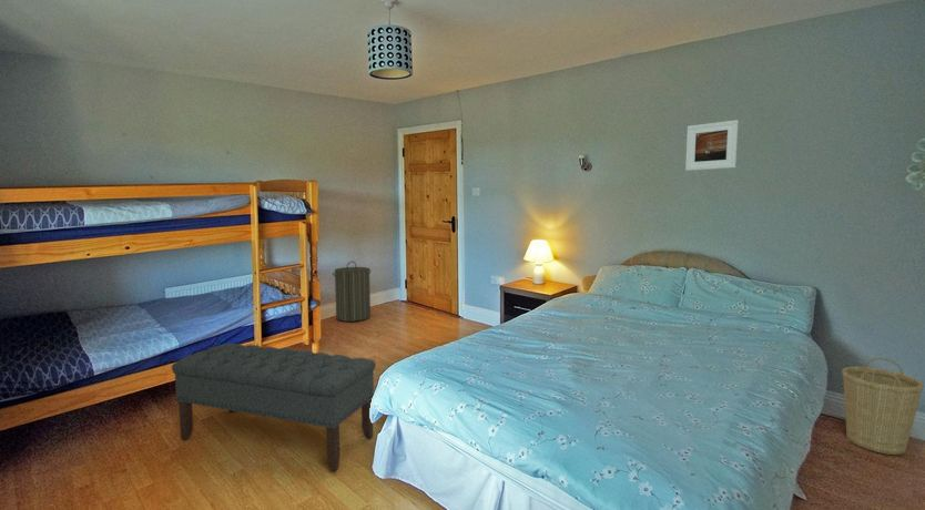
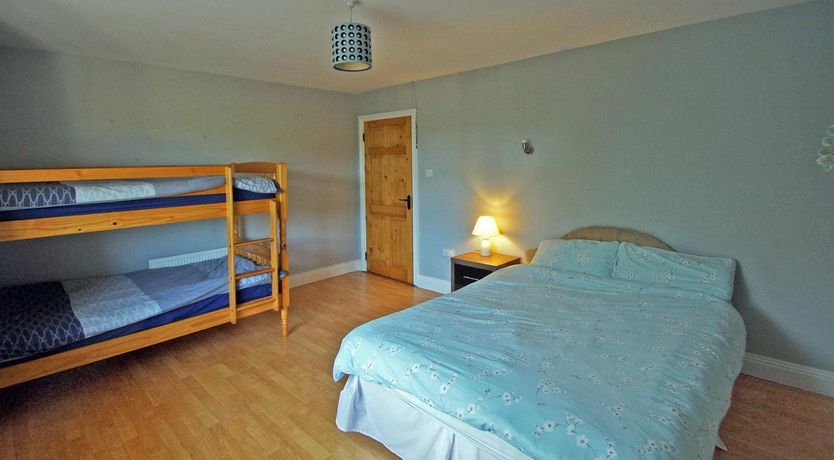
- basket (878, 404)
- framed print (711, 146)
- laundry hamper (353, 289)
- bench (275, 397)
